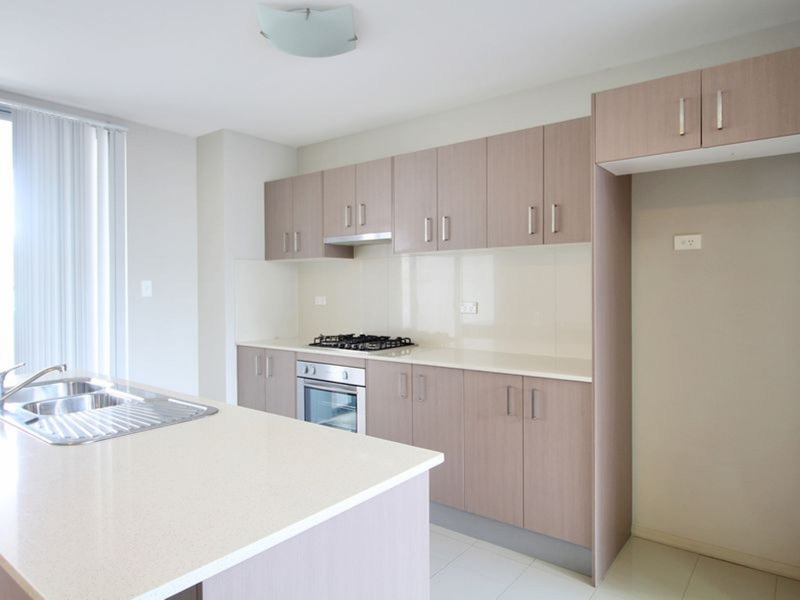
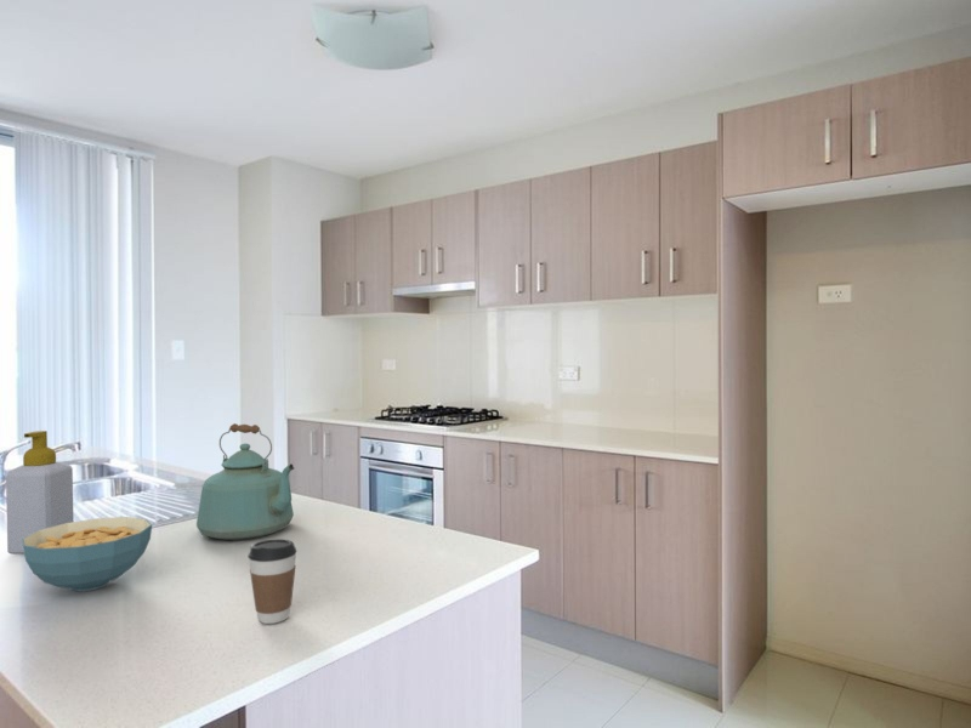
+ coffee cup (273, 580)
+ cereal bowl (90, 558)
+ soap bottle (40, 490)
+ kettle (251, 477)
